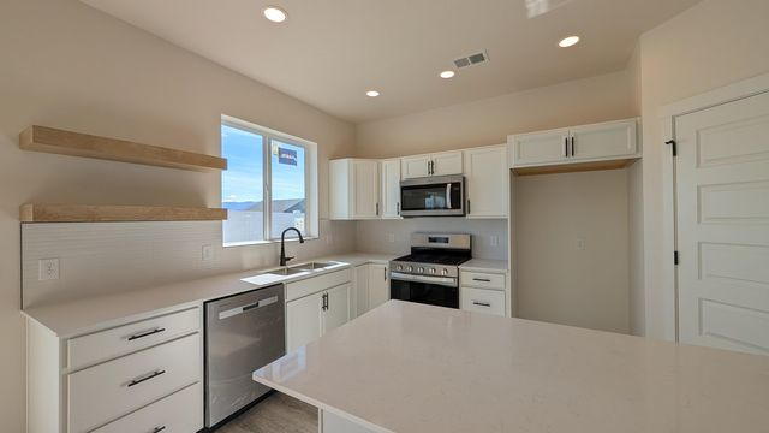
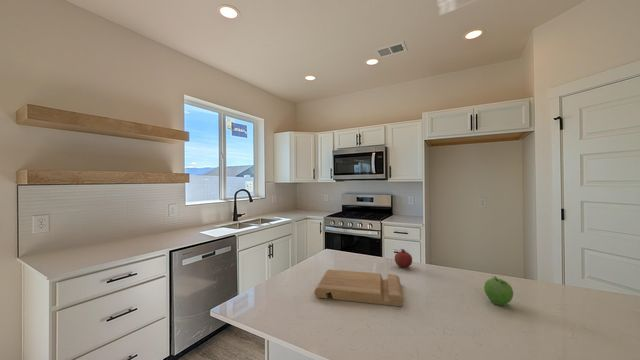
+ cutting board (359, 285)
+ fruit (498, 290)
+ fruit (403, 257)
